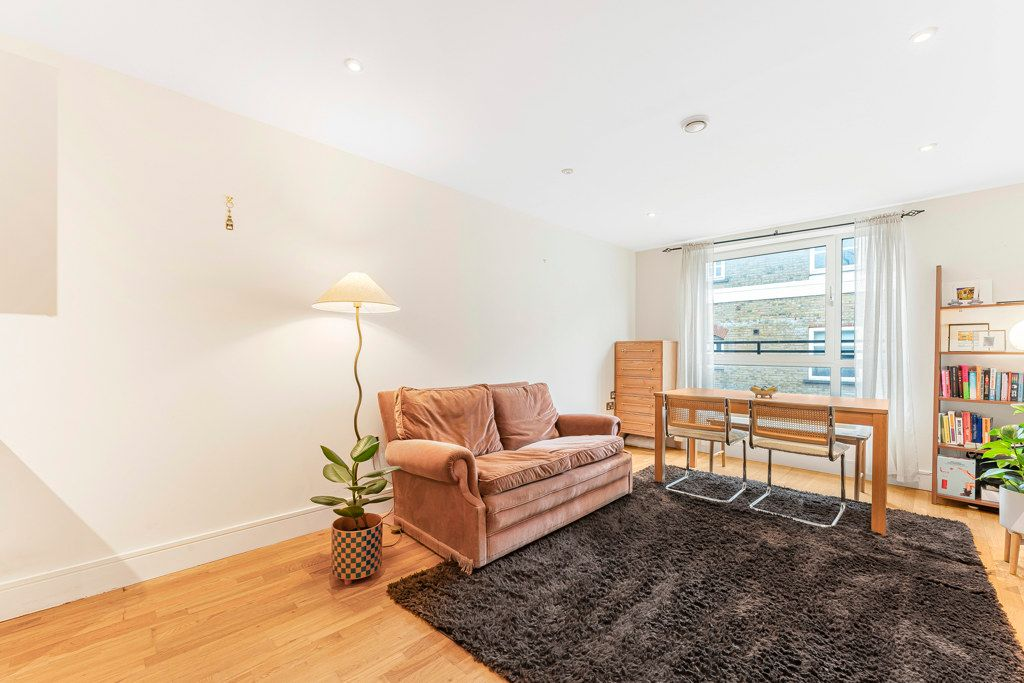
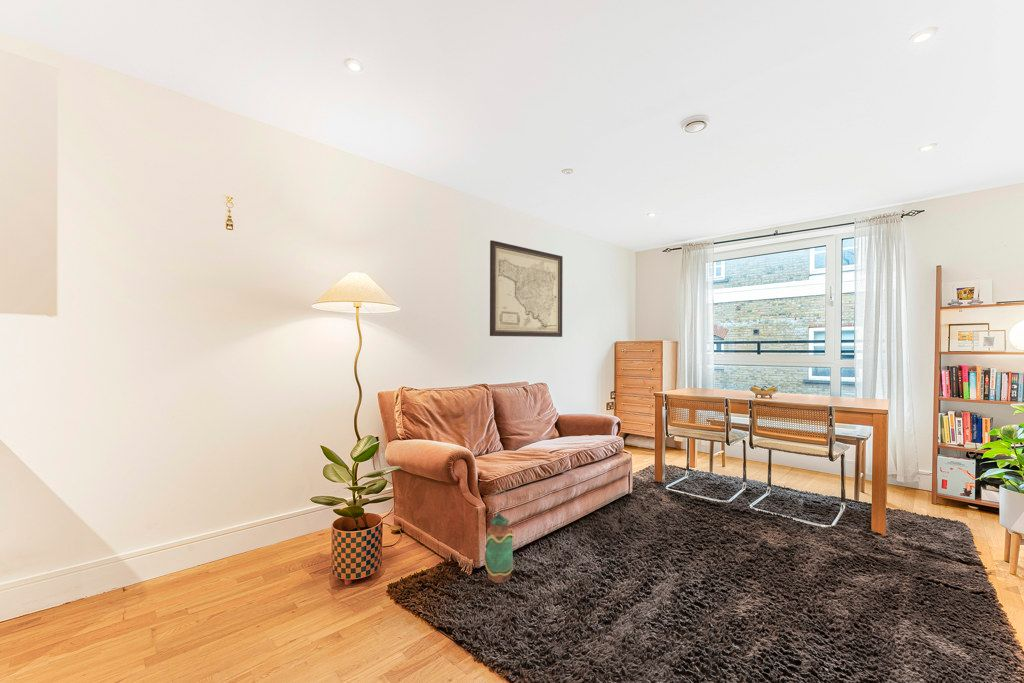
+ wall art (529, 292)
+ lantern (499, 533)
